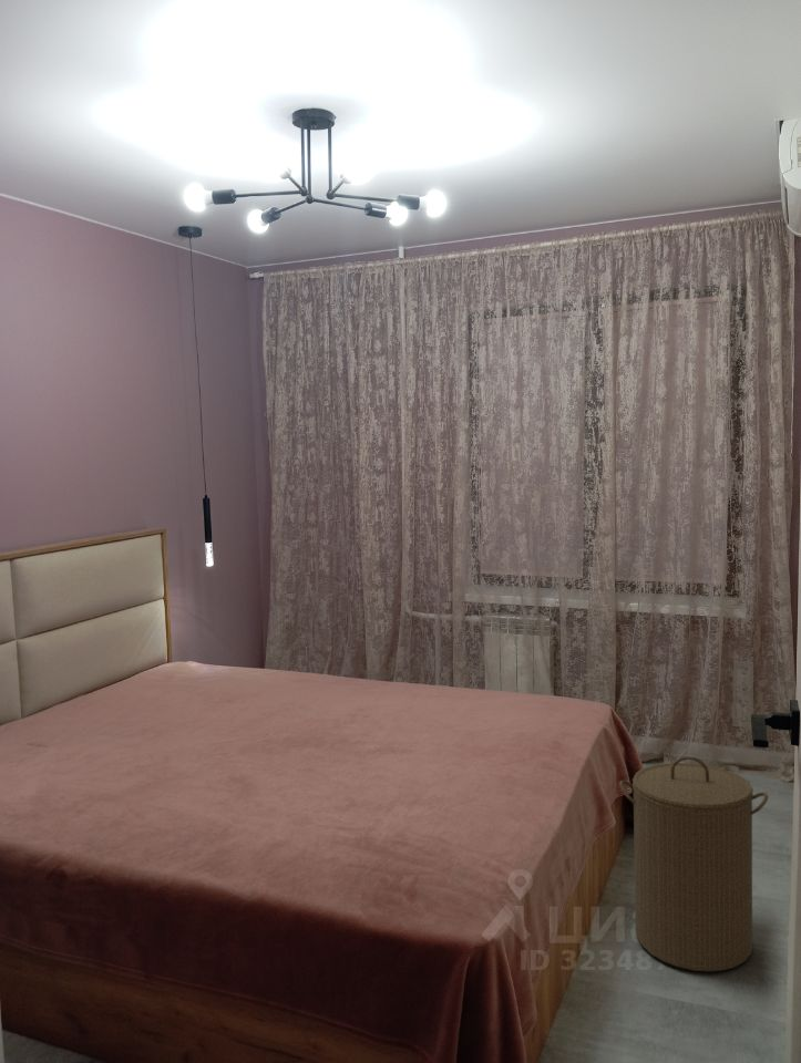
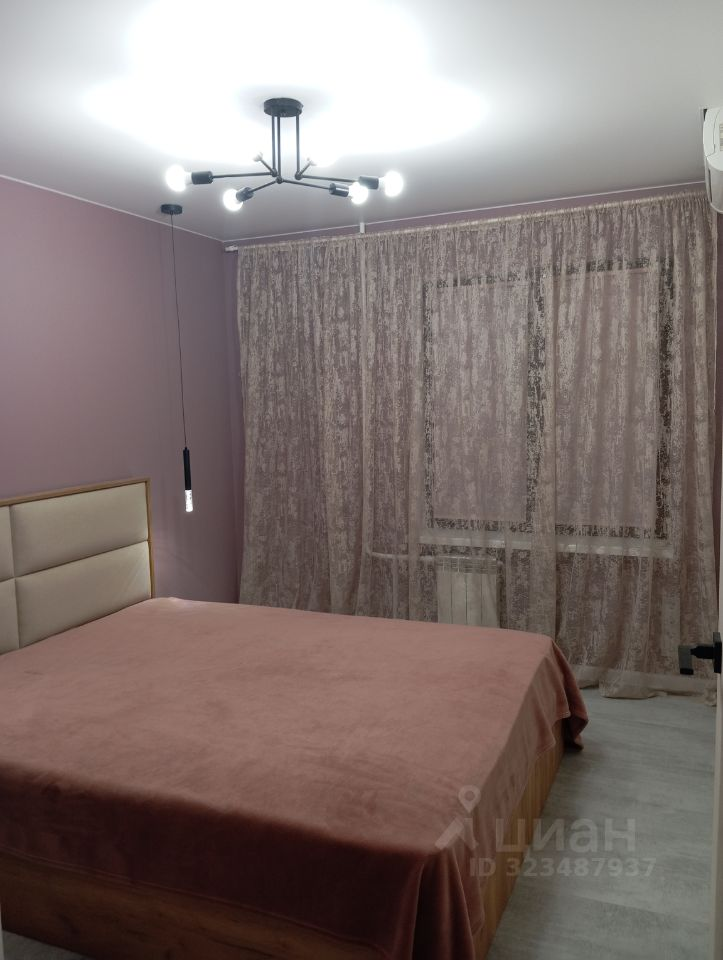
- laundry hamper (691, 848)
